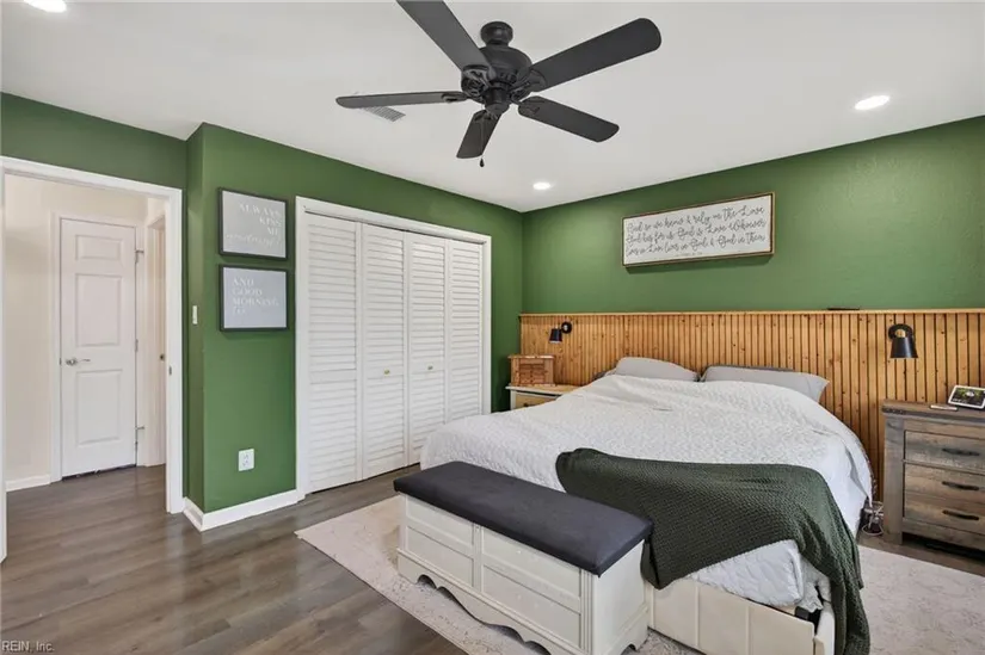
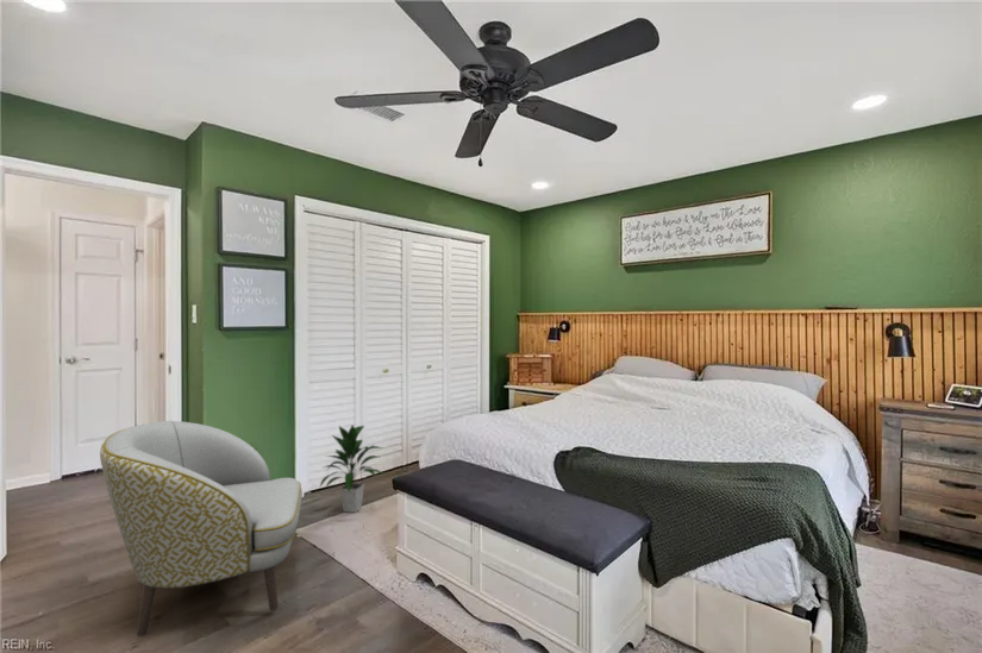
+ indoor plant (350, 465)
+ armchair (211, 506)
